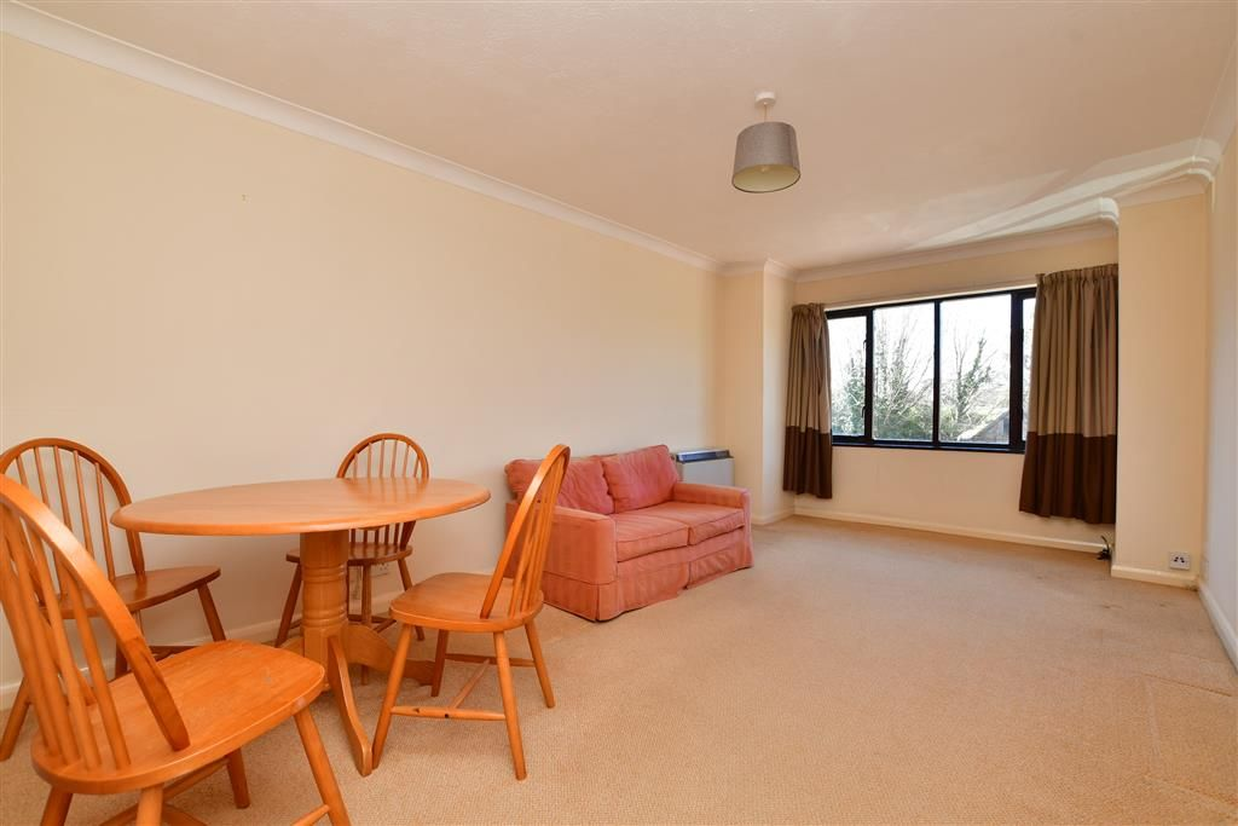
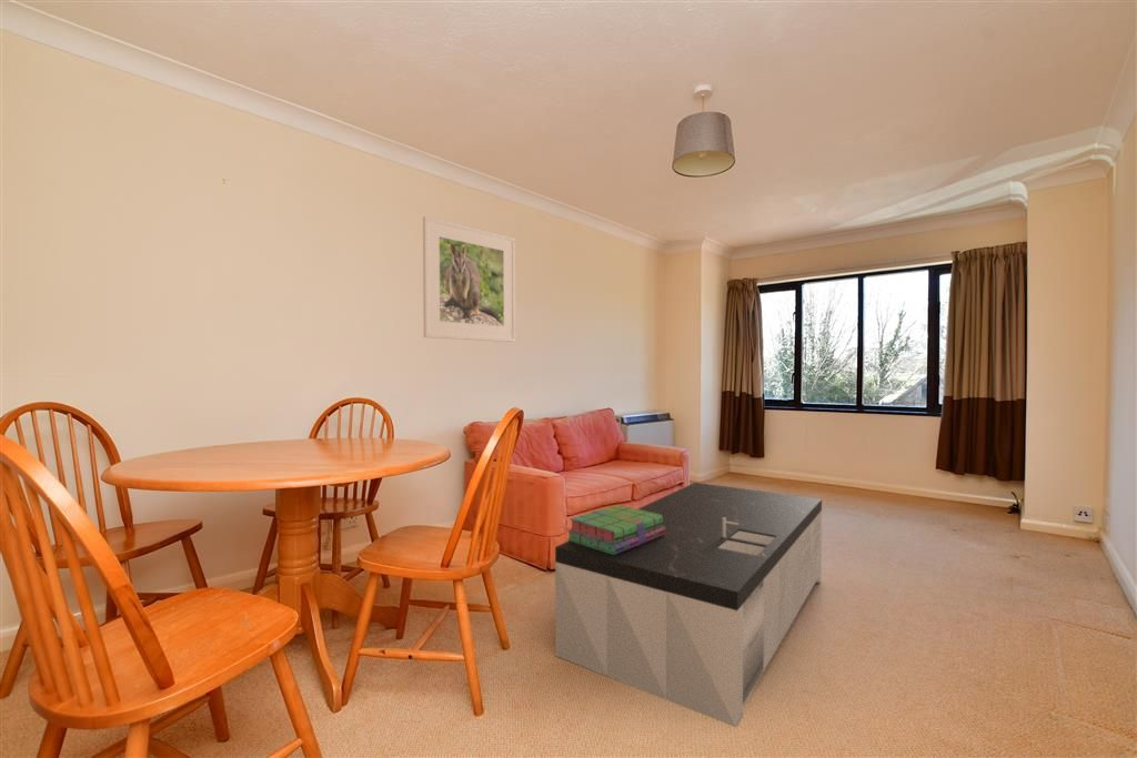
+ stack of books (616, 526)
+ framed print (472, 283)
+ coffee table (708, 557)
